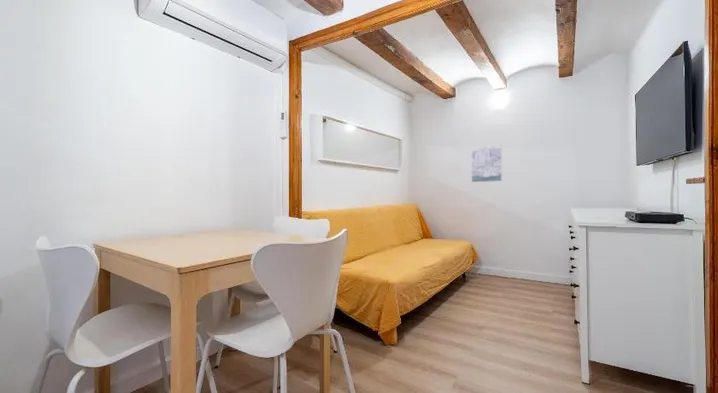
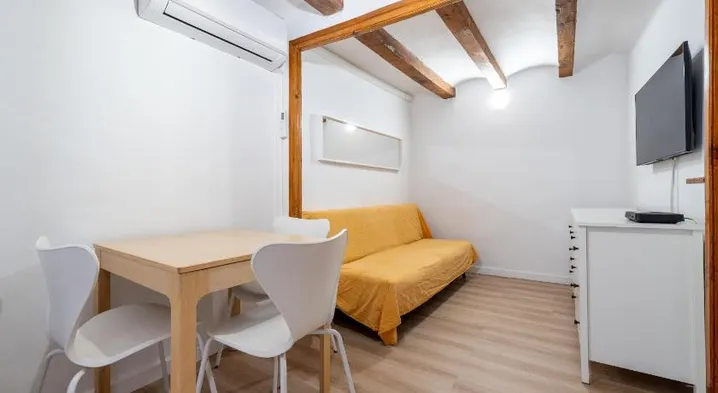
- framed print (486, 164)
